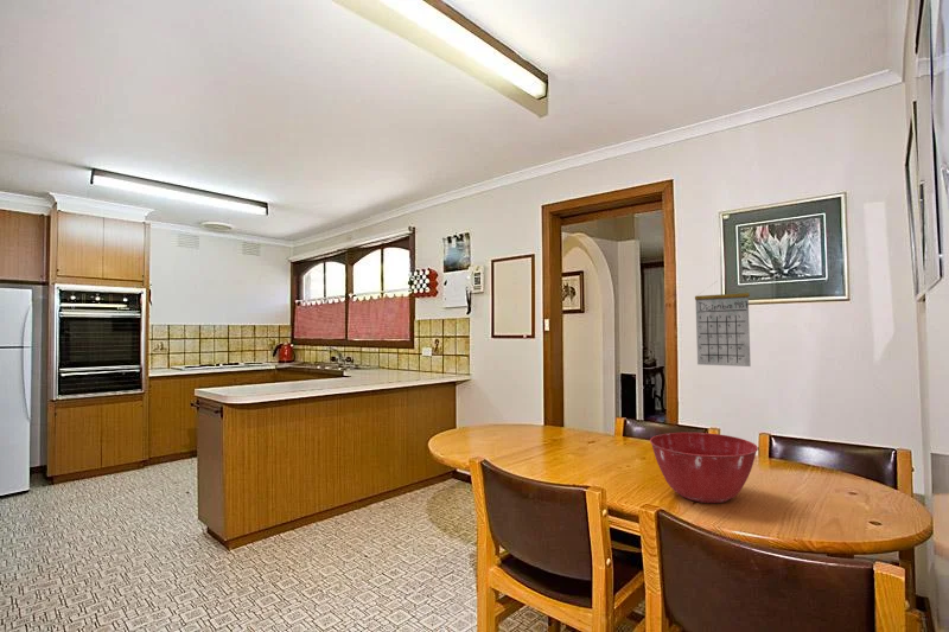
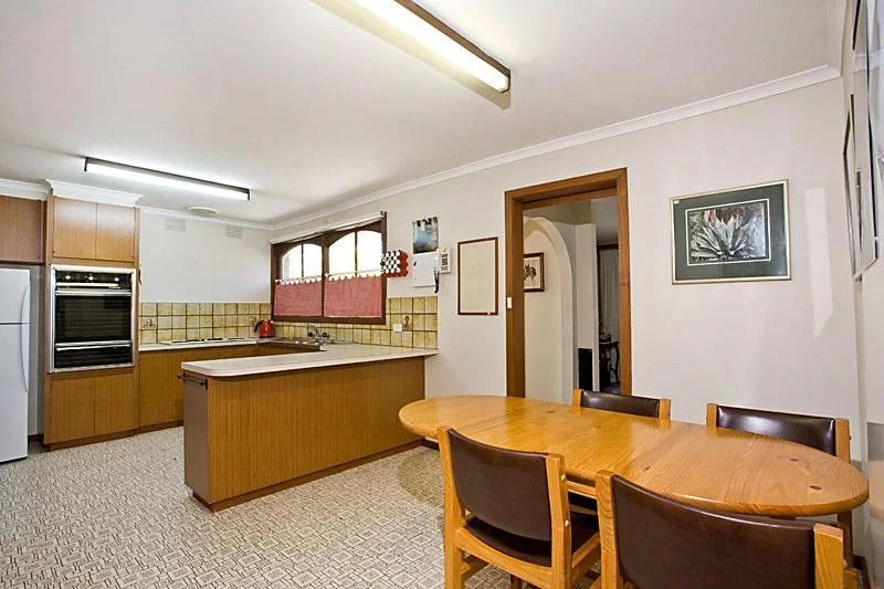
- mixing bowl (701, 468)
- calendar (721, 321)
